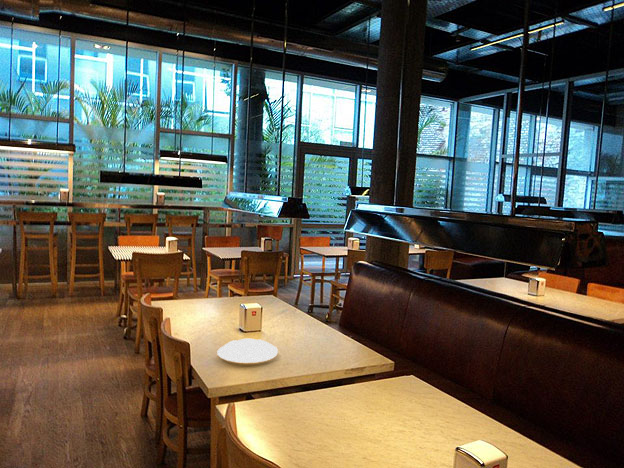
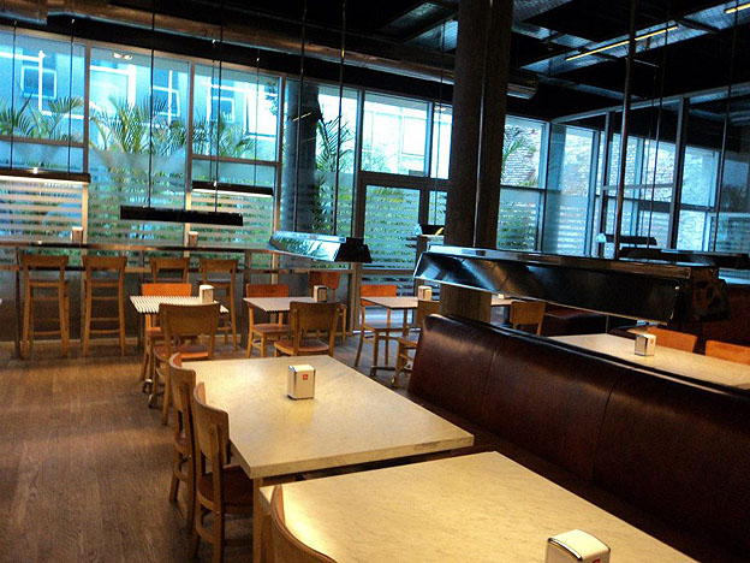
- plate (247, 346)
